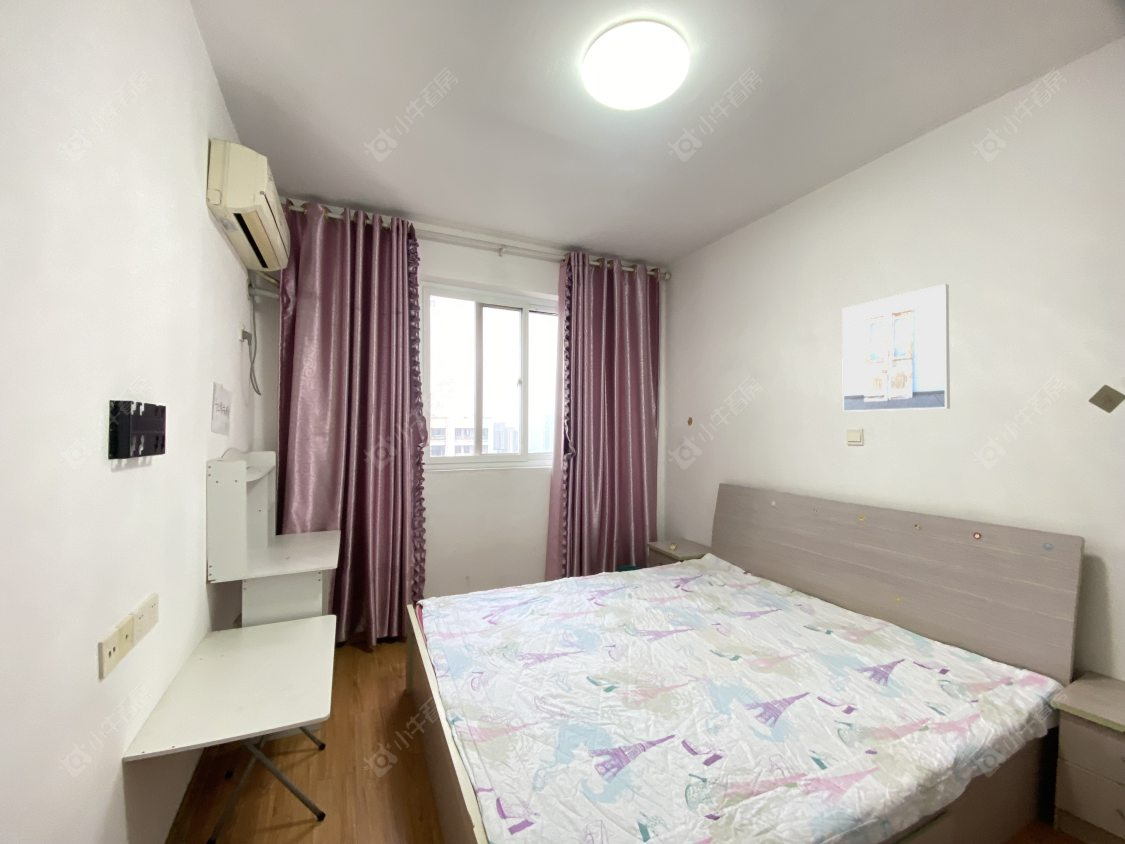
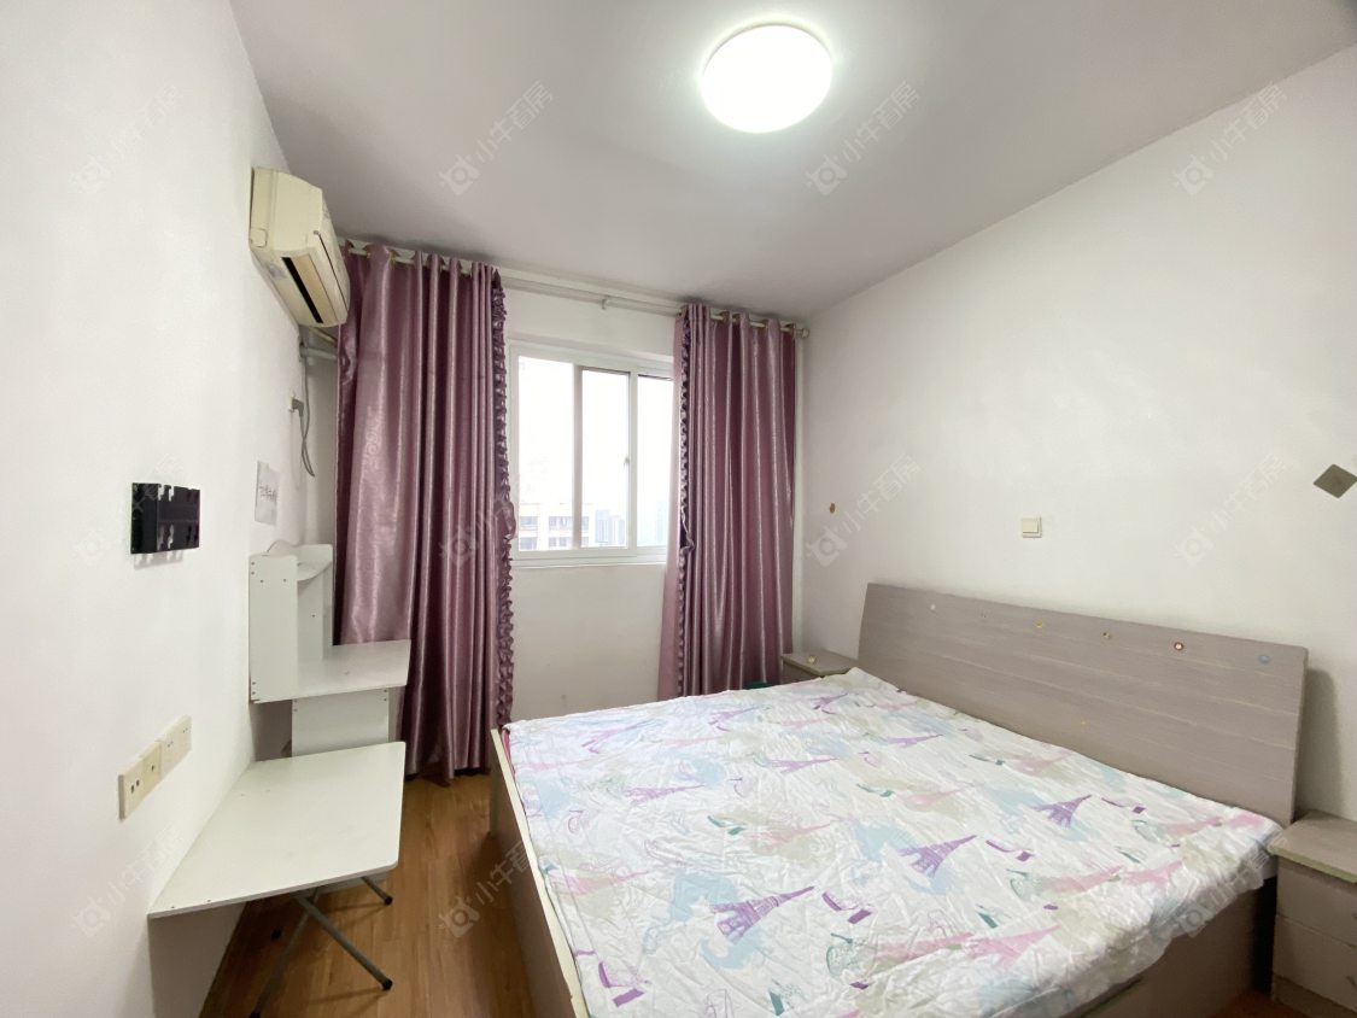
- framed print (891, 353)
